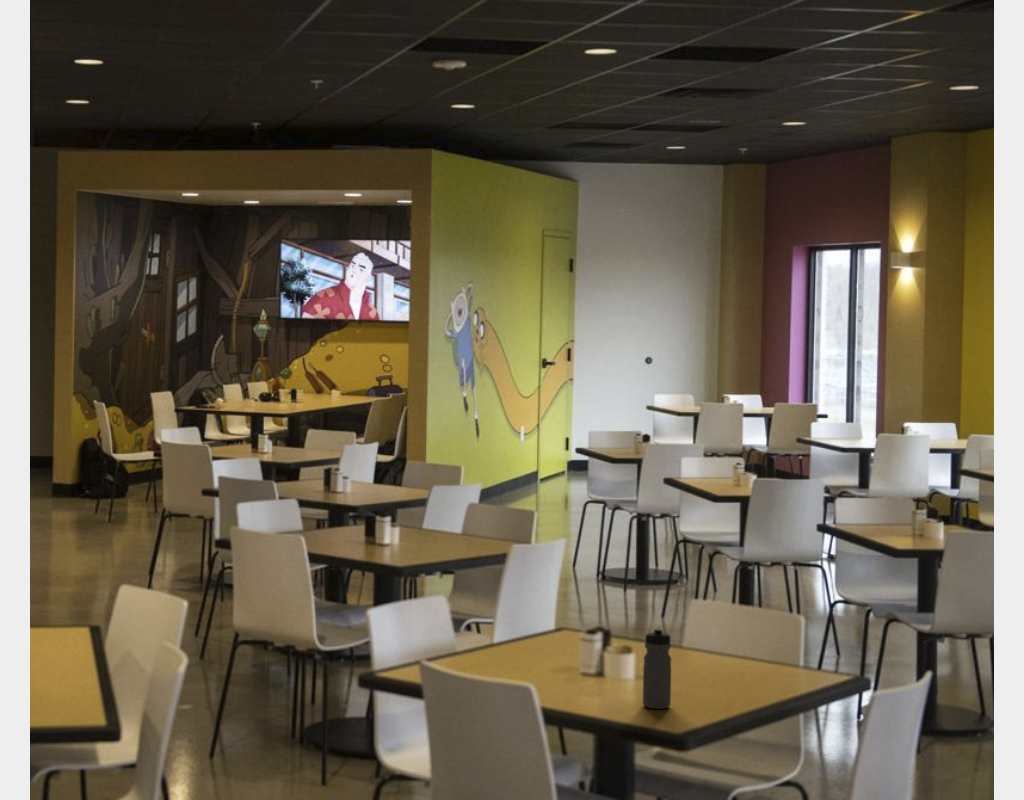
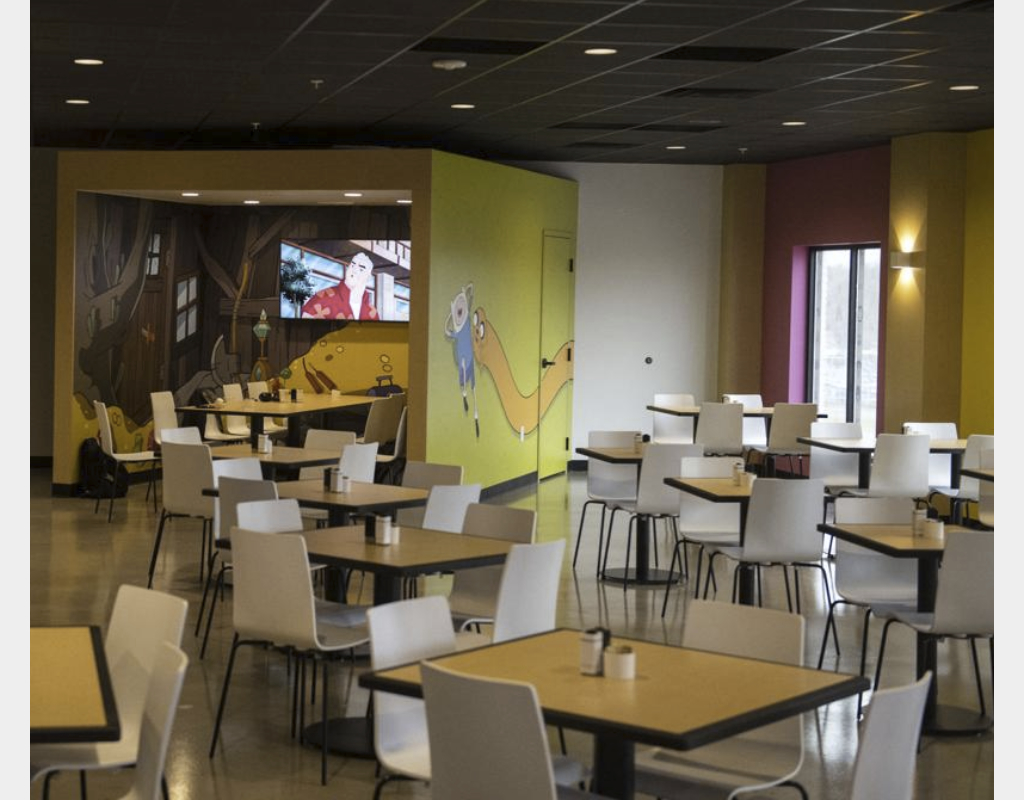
- water bottle (657, 666)
